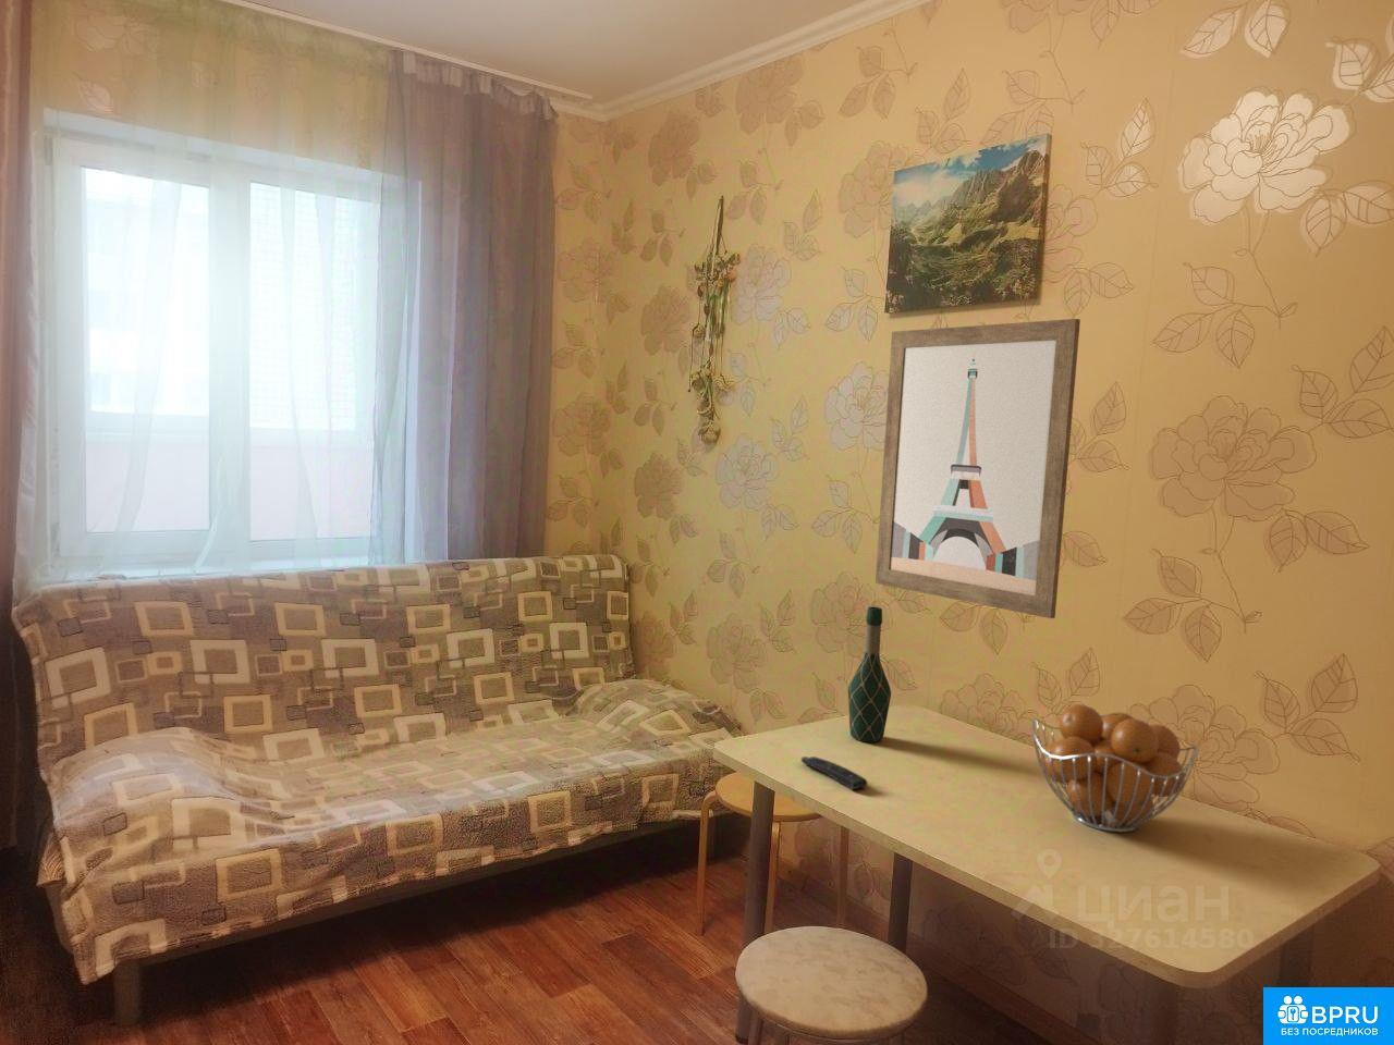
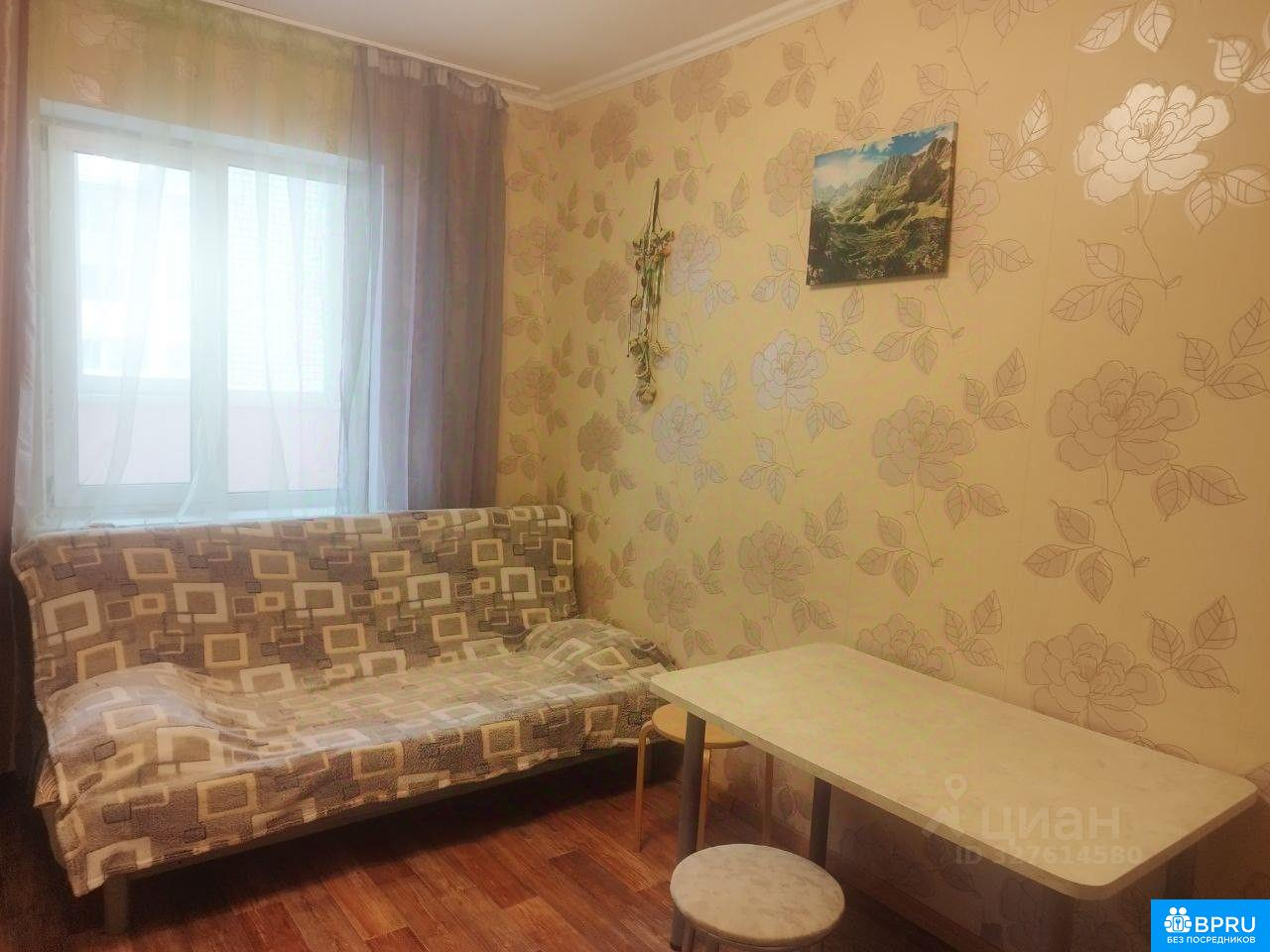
- fruit basket (1110, 765)
- wall art (967, 463)
- wine bottle (870, 673)
- remote control (830, 769)
